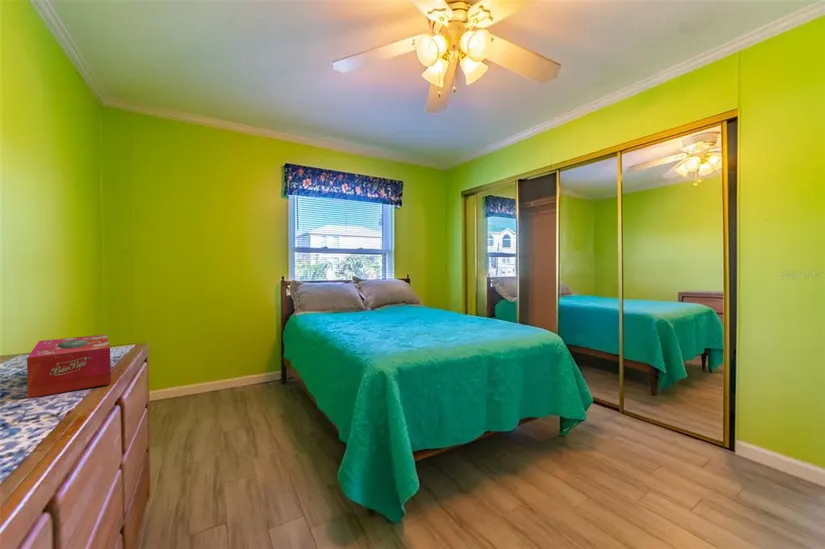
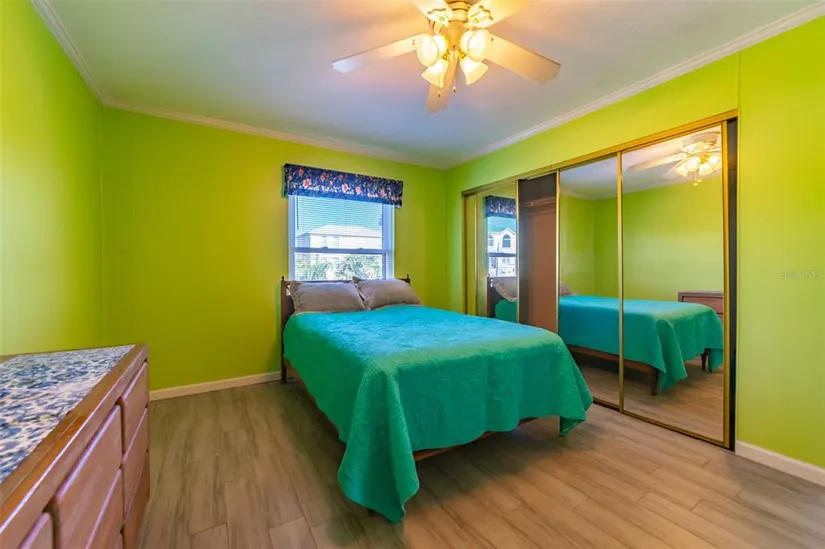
- tissue box (73, 361)
